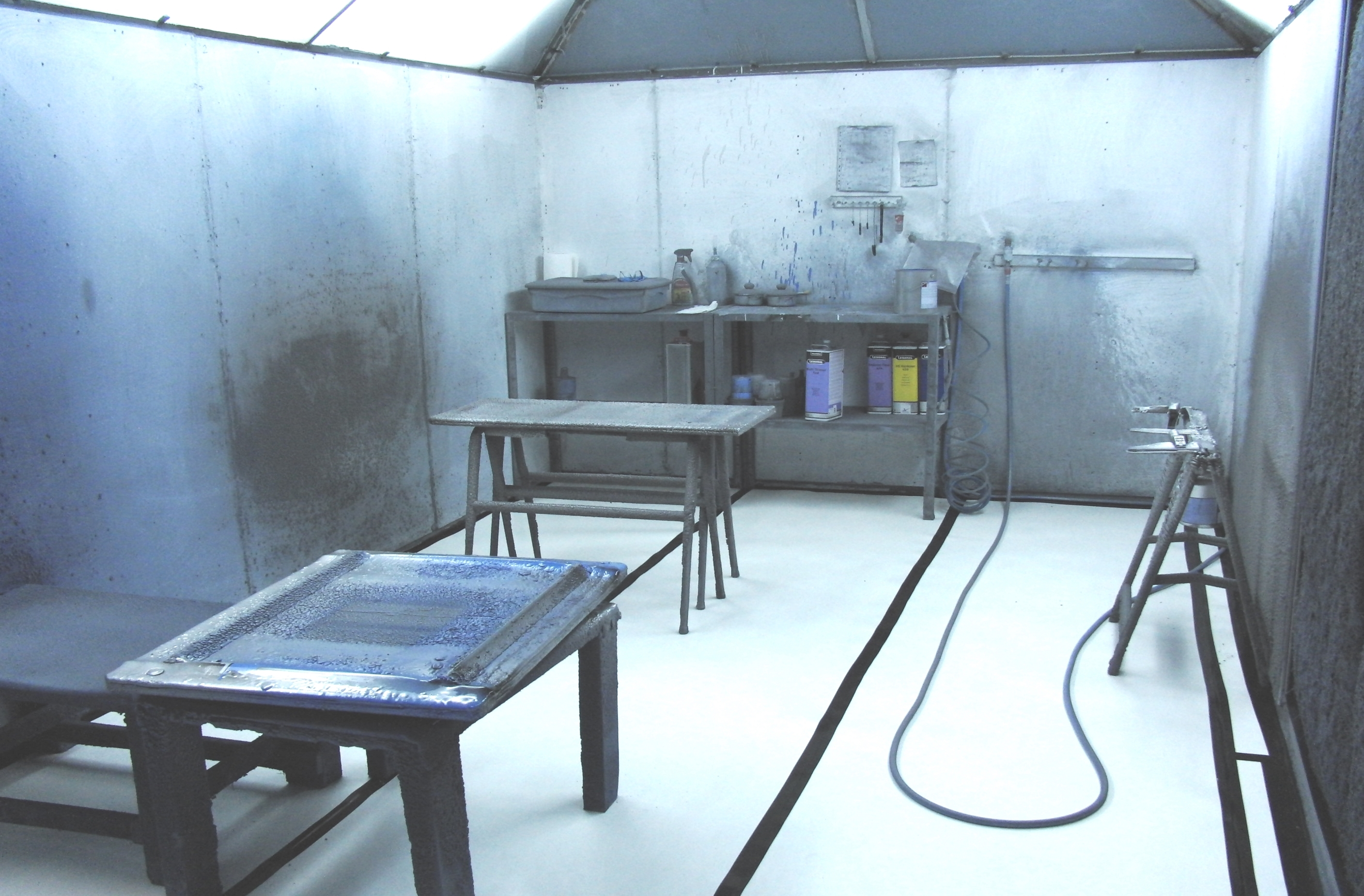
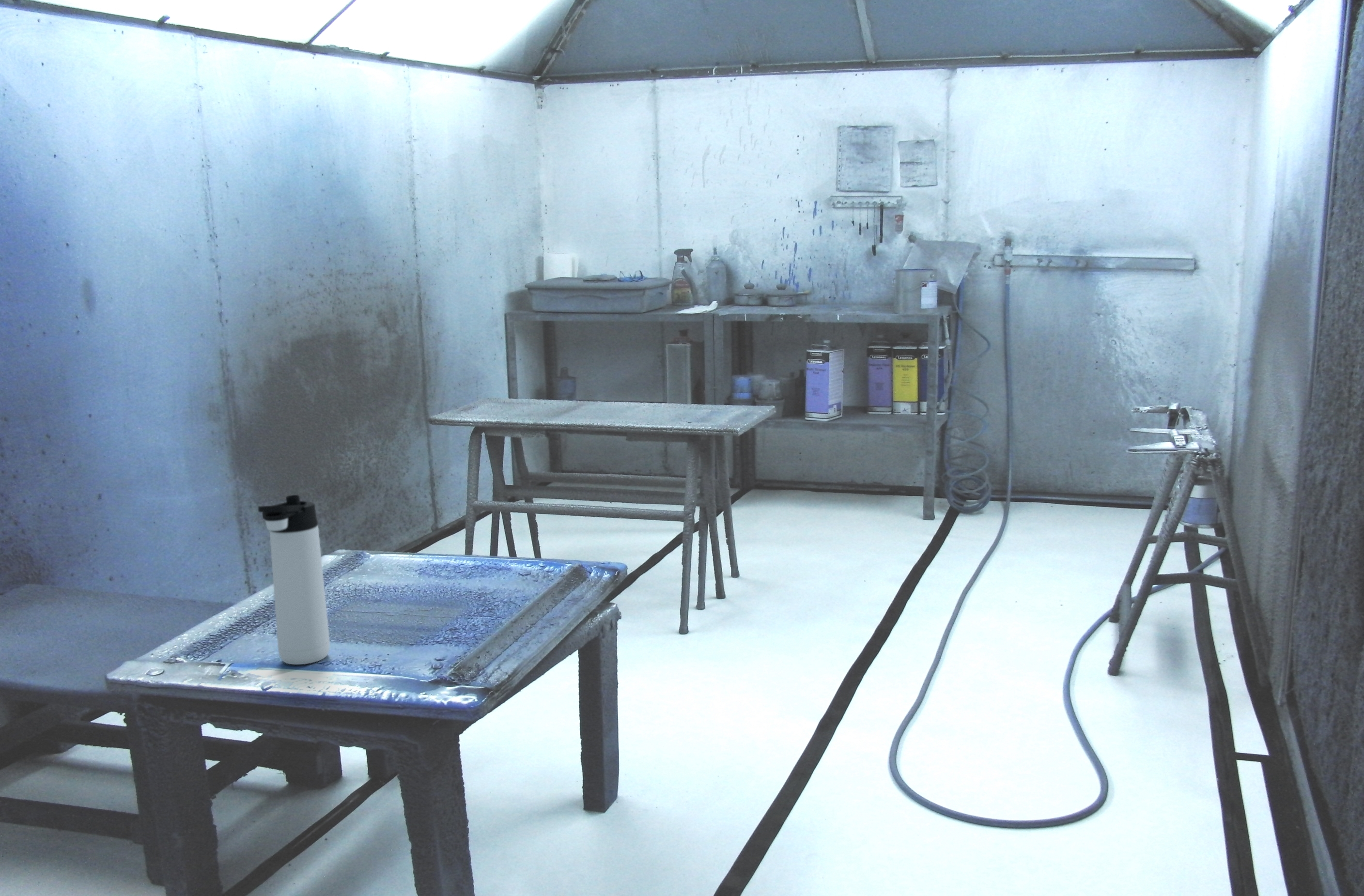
+ thermos bottle (293, 581)
